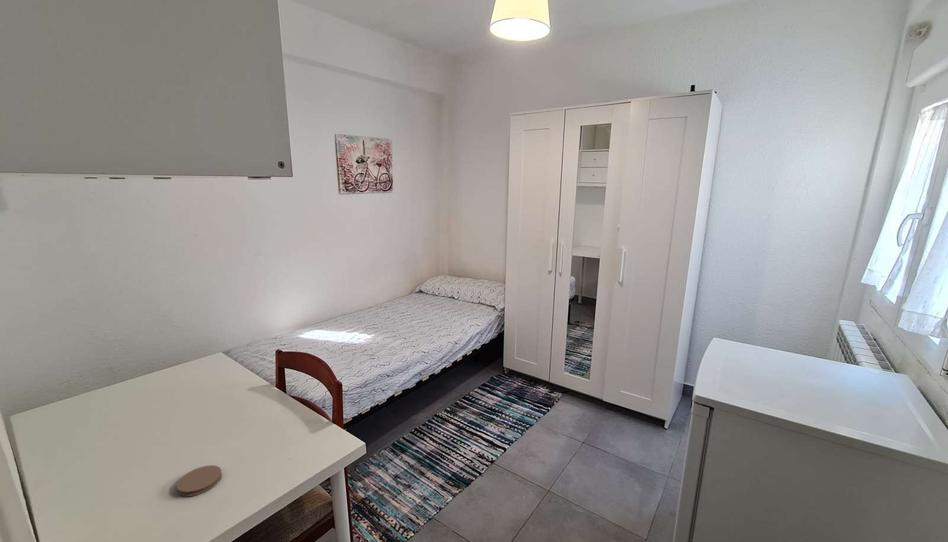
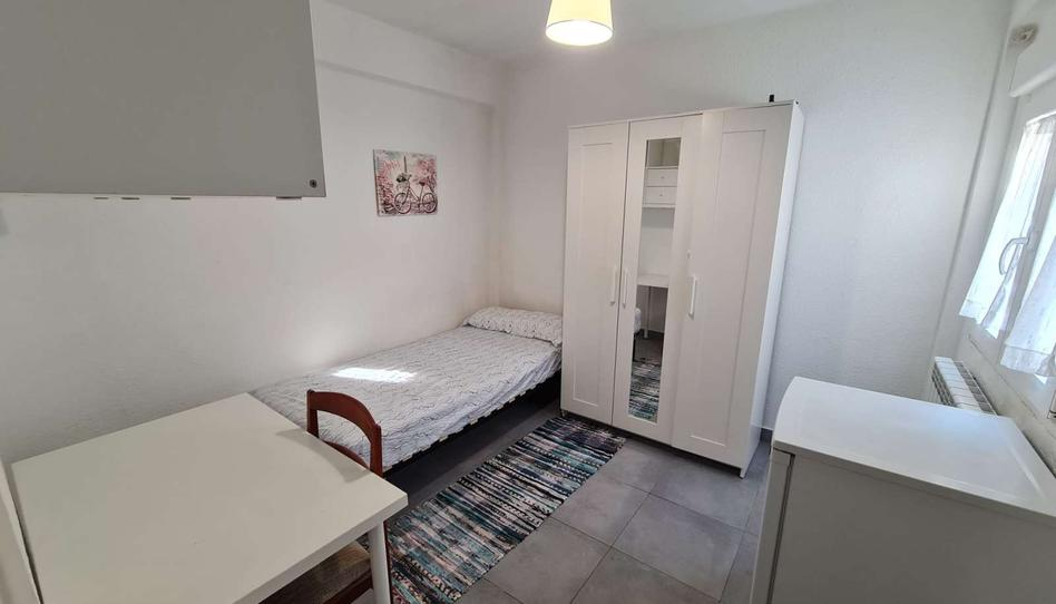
- coaster (200, 480)
